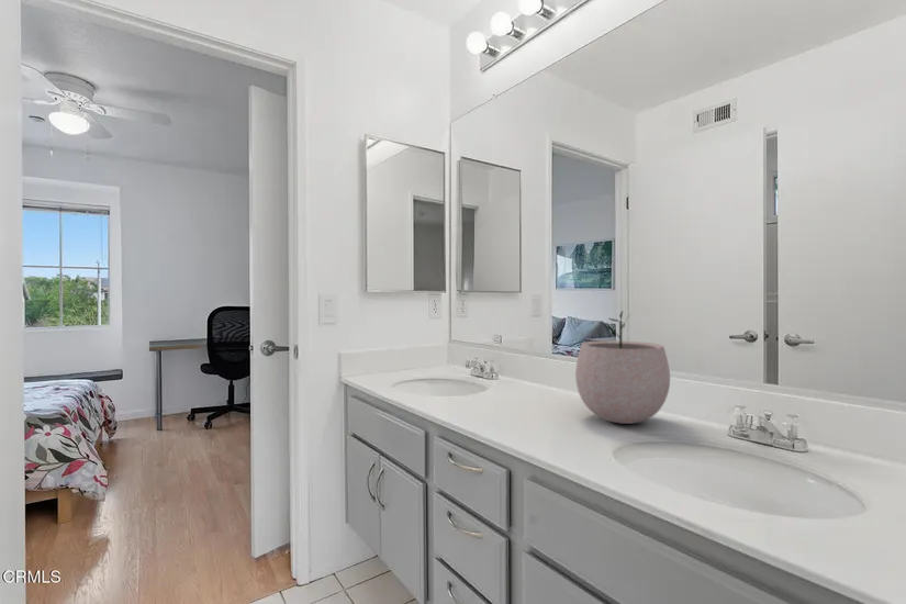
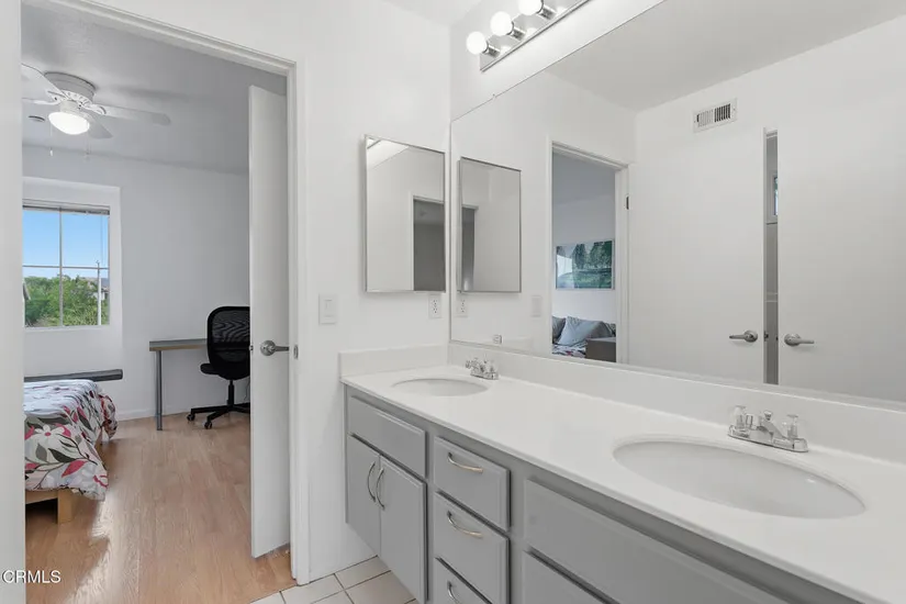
- plant pot (620, 366)
